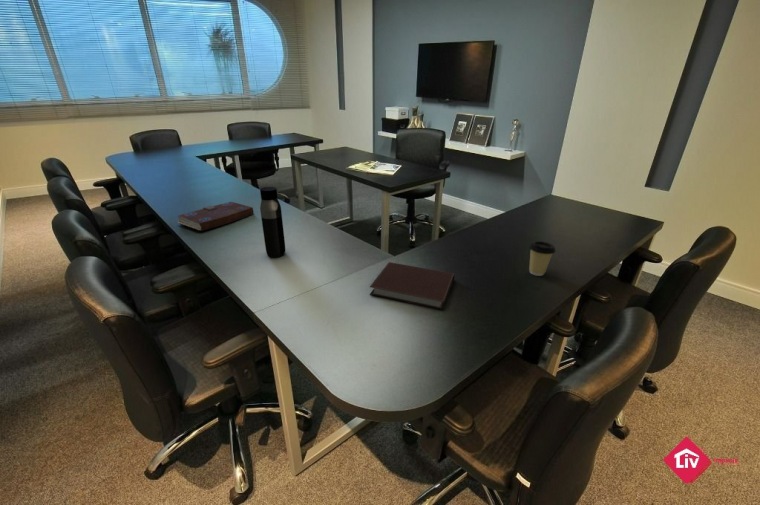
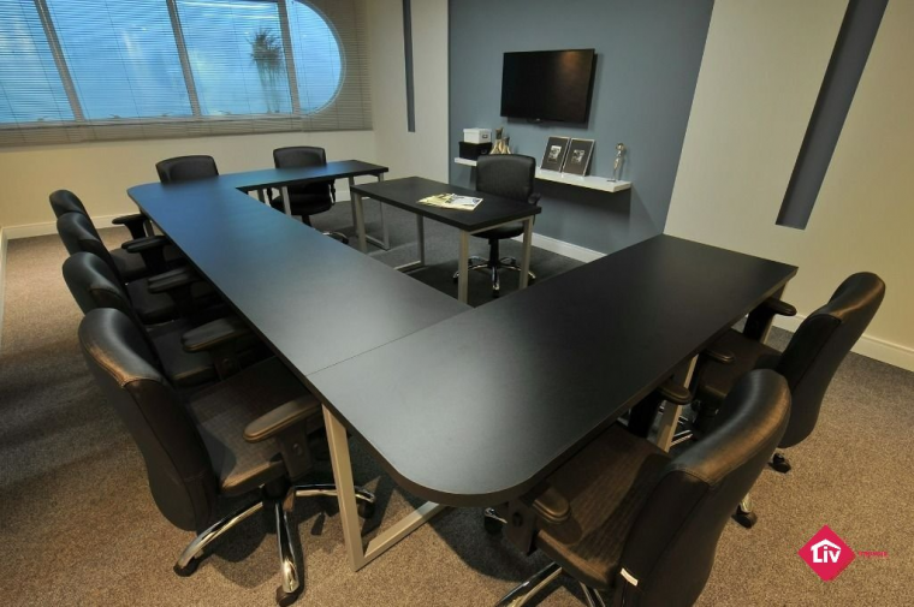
- book (216, 214)
- coffee cup (539, 258)
- water bottle (272, 223)
- notebook (413, 283)
